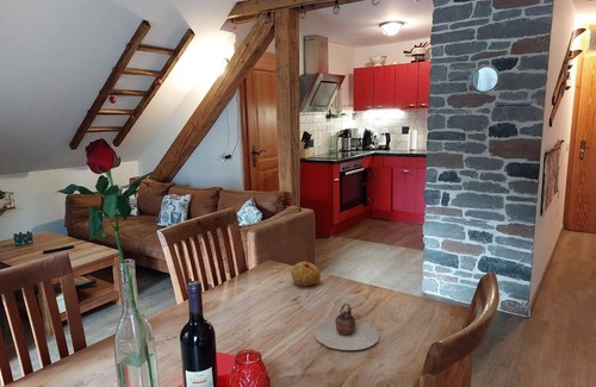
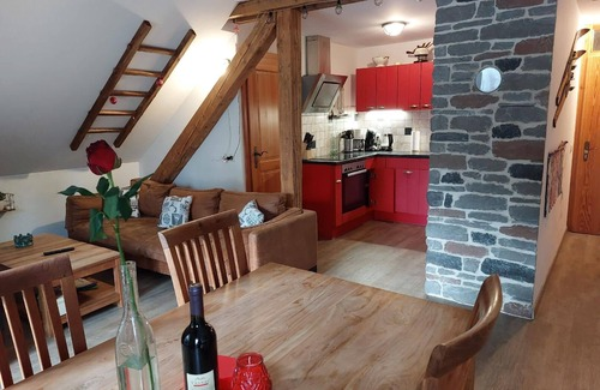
- teapot (346, 320)
- fruit (305, 273)
